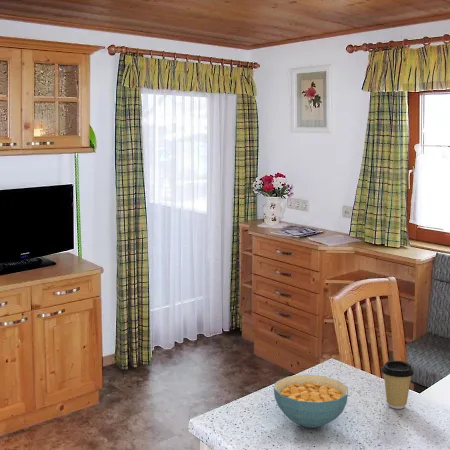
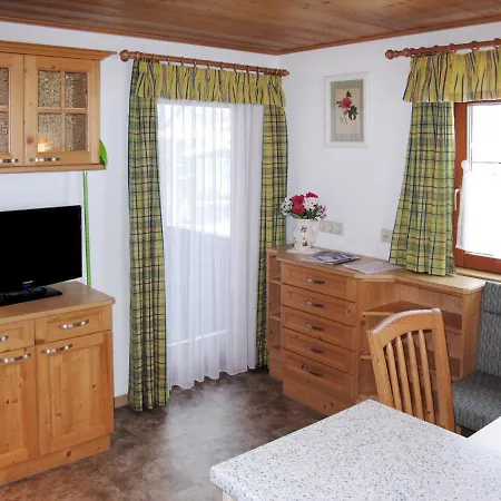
- coffee cup (397, 385)
- cereal bowl (310, 405)
